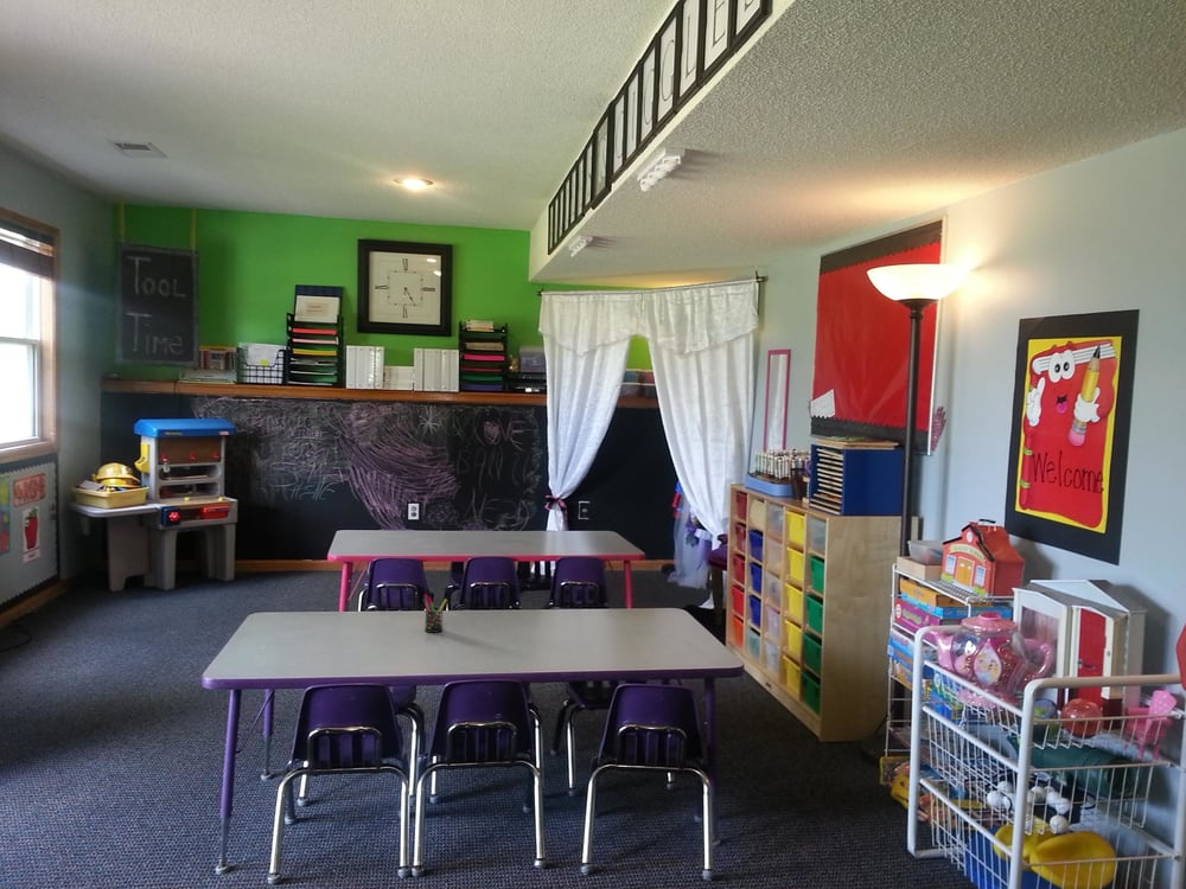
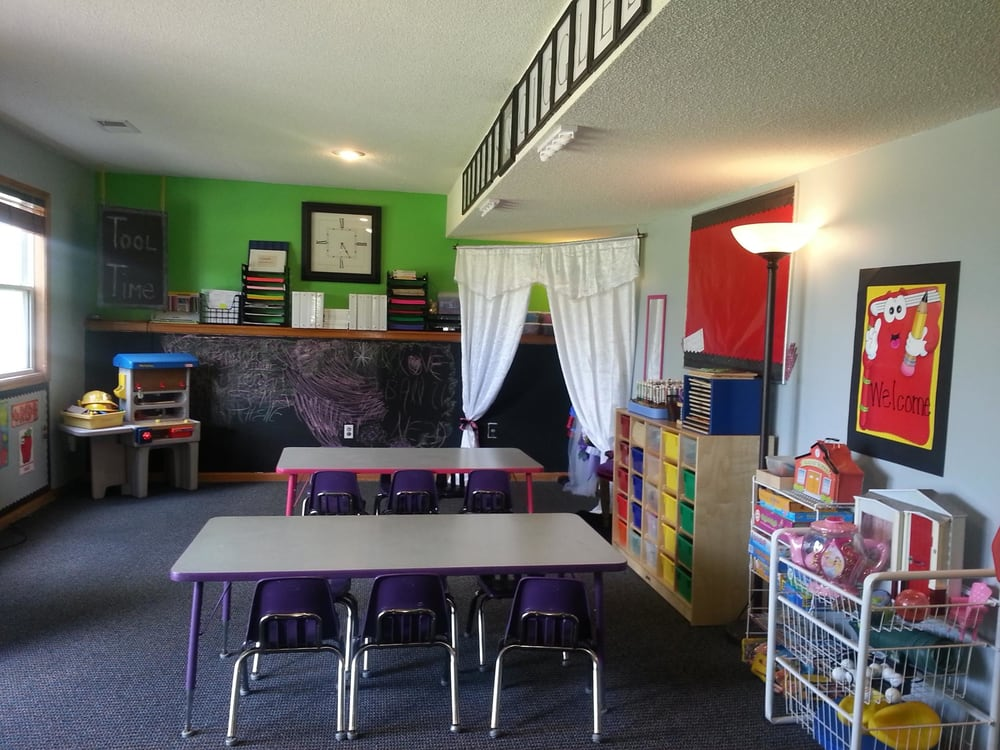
- pen holder (432, 613)
